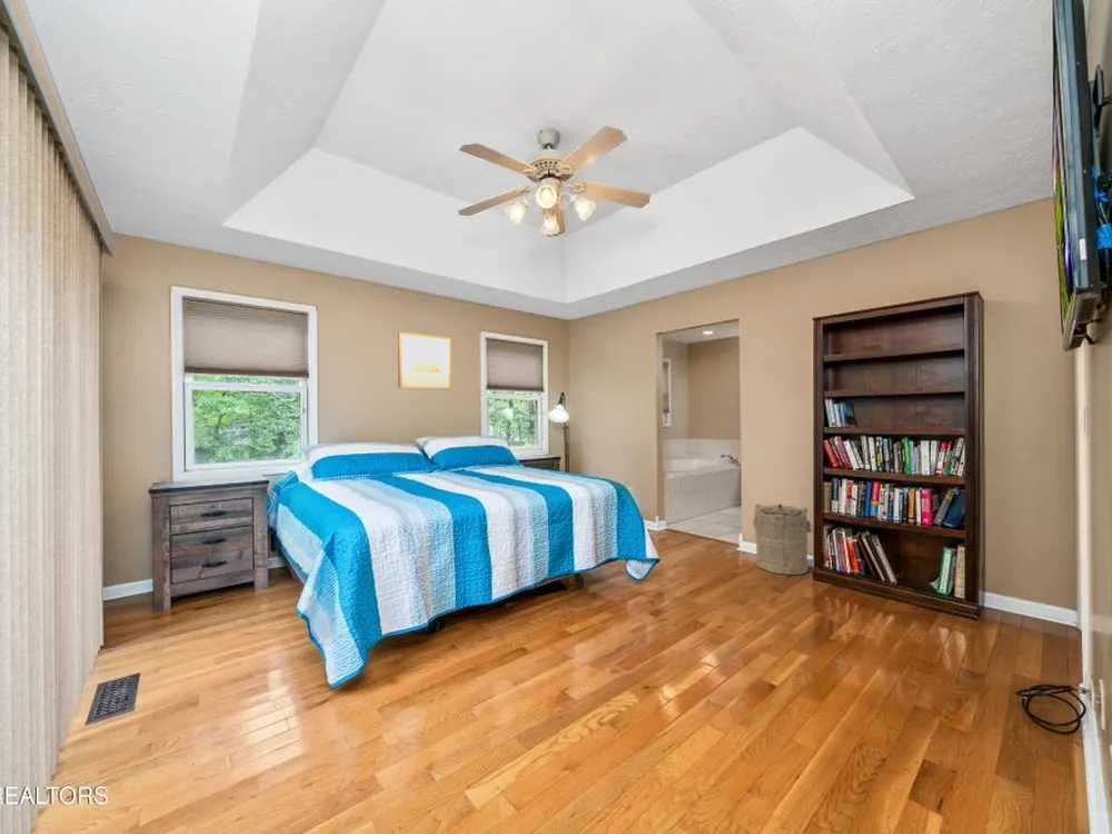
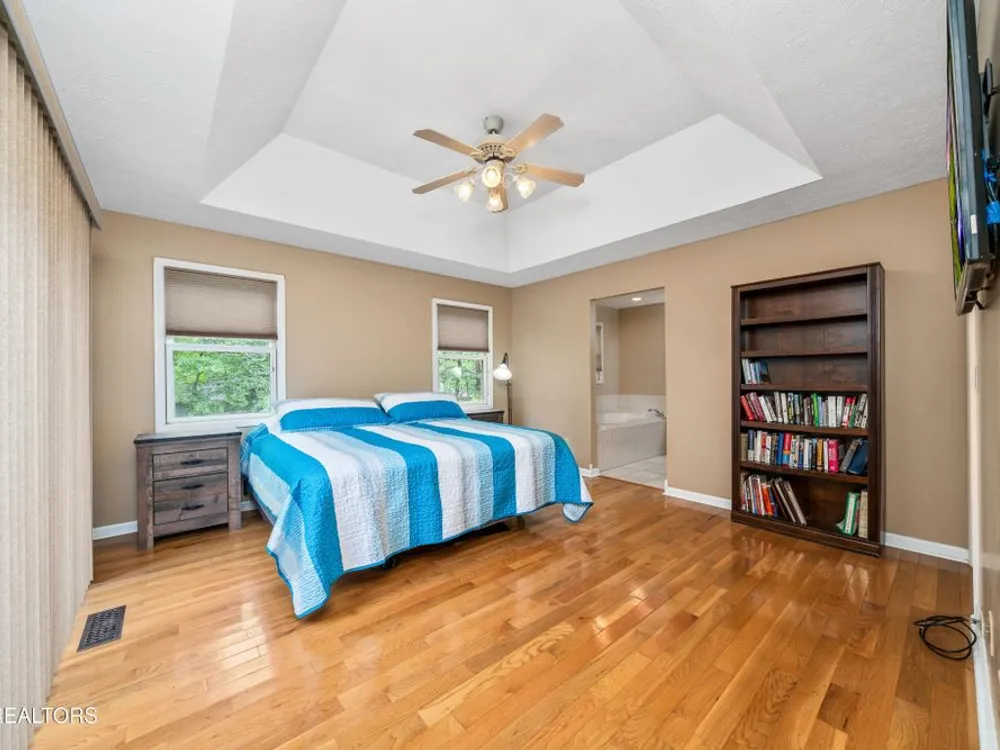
- laundry hamper (778, 535)
- wall art (425, 361)
